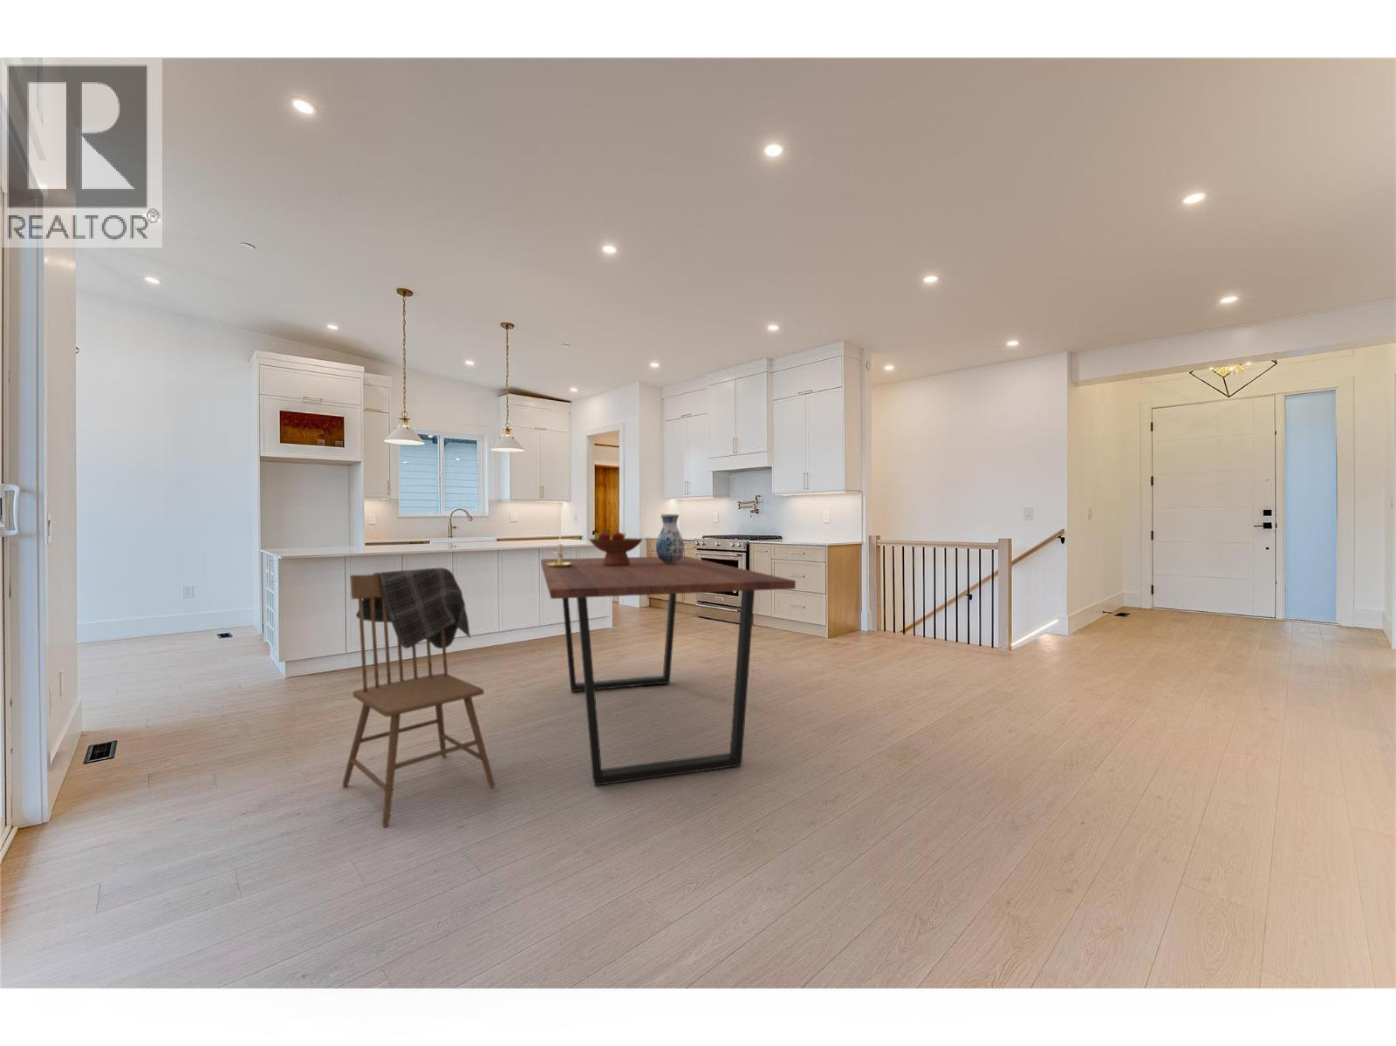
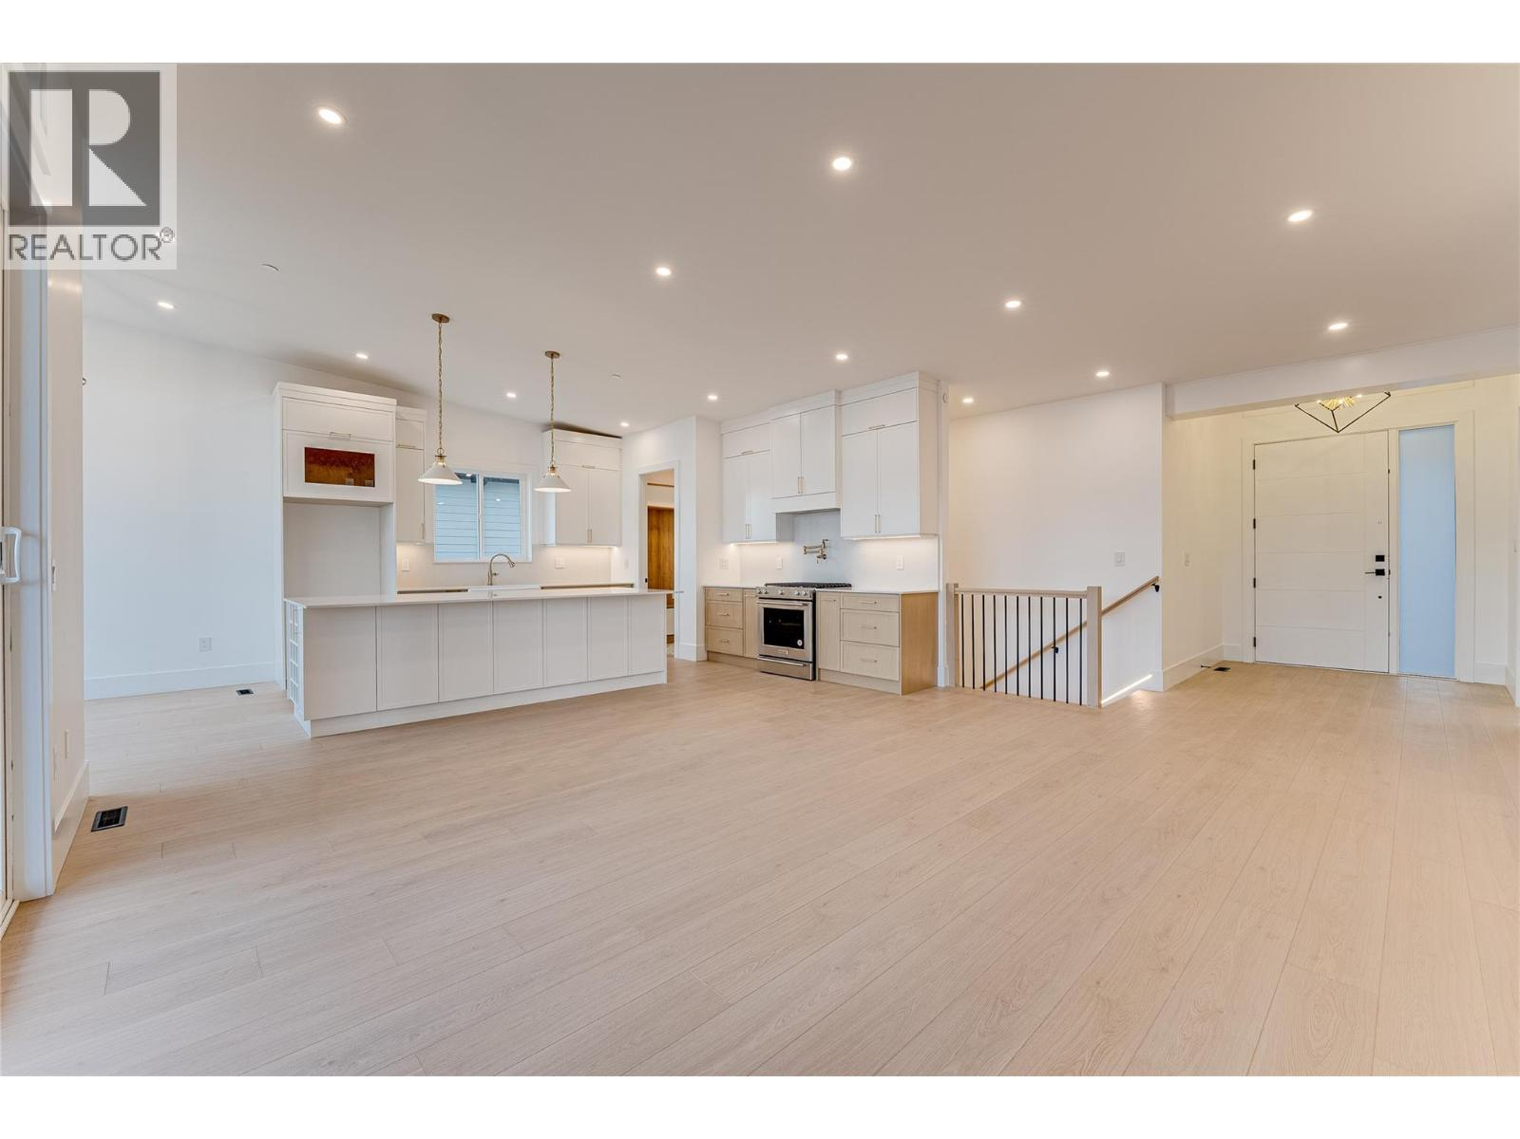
- candle holder (559, 550)
- dining chair (417, 676)
- fruit bowl (616, 546)
- dining table (665, 644)
- vase (669, 537)
